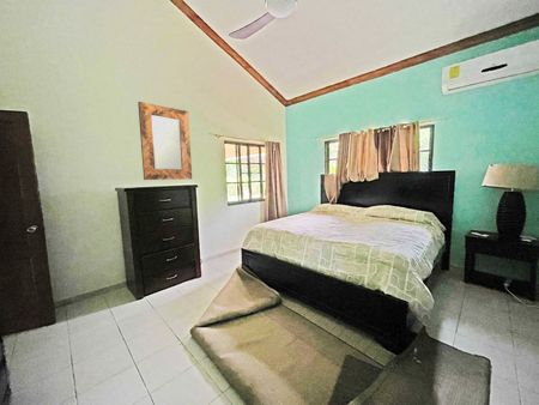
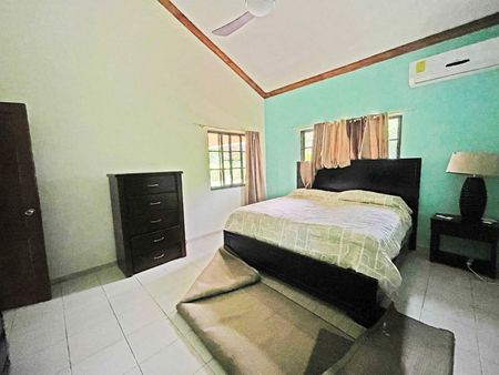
- home mirror (166, 144)
